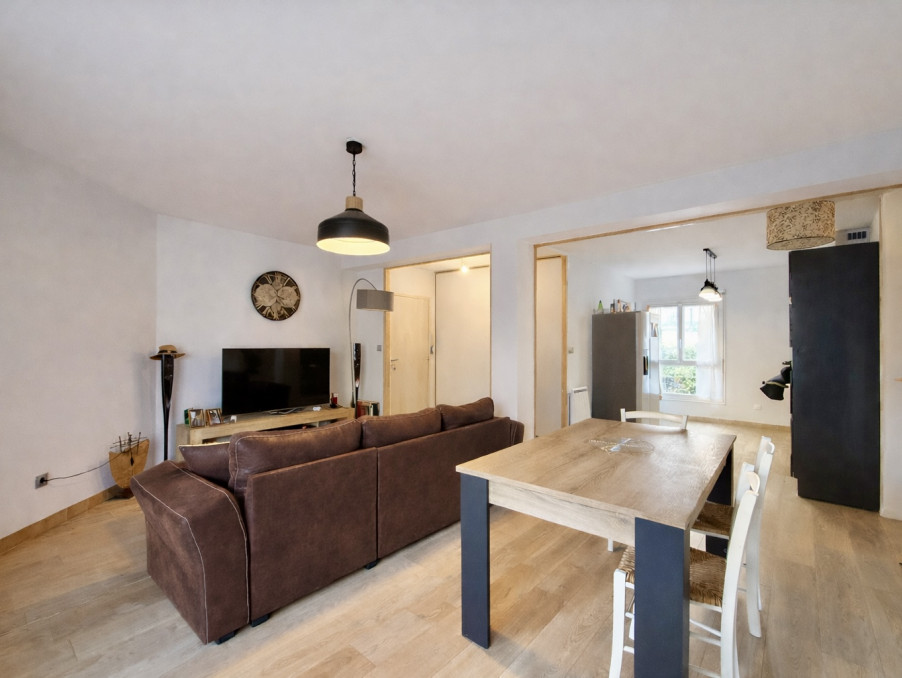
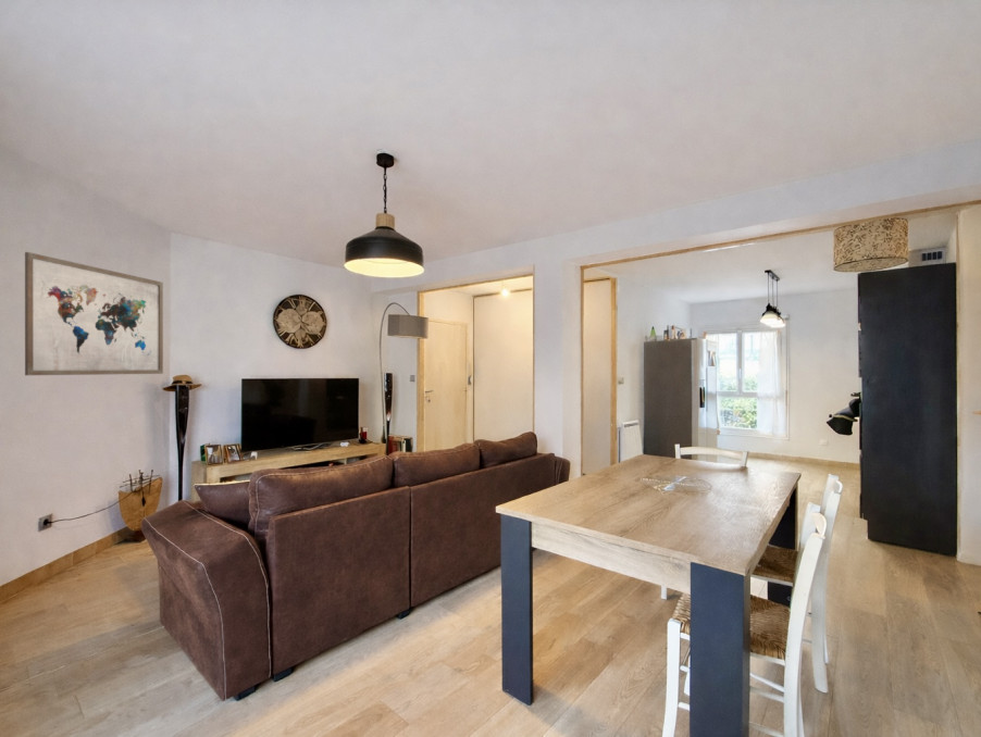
+ wall art (103, 322)
